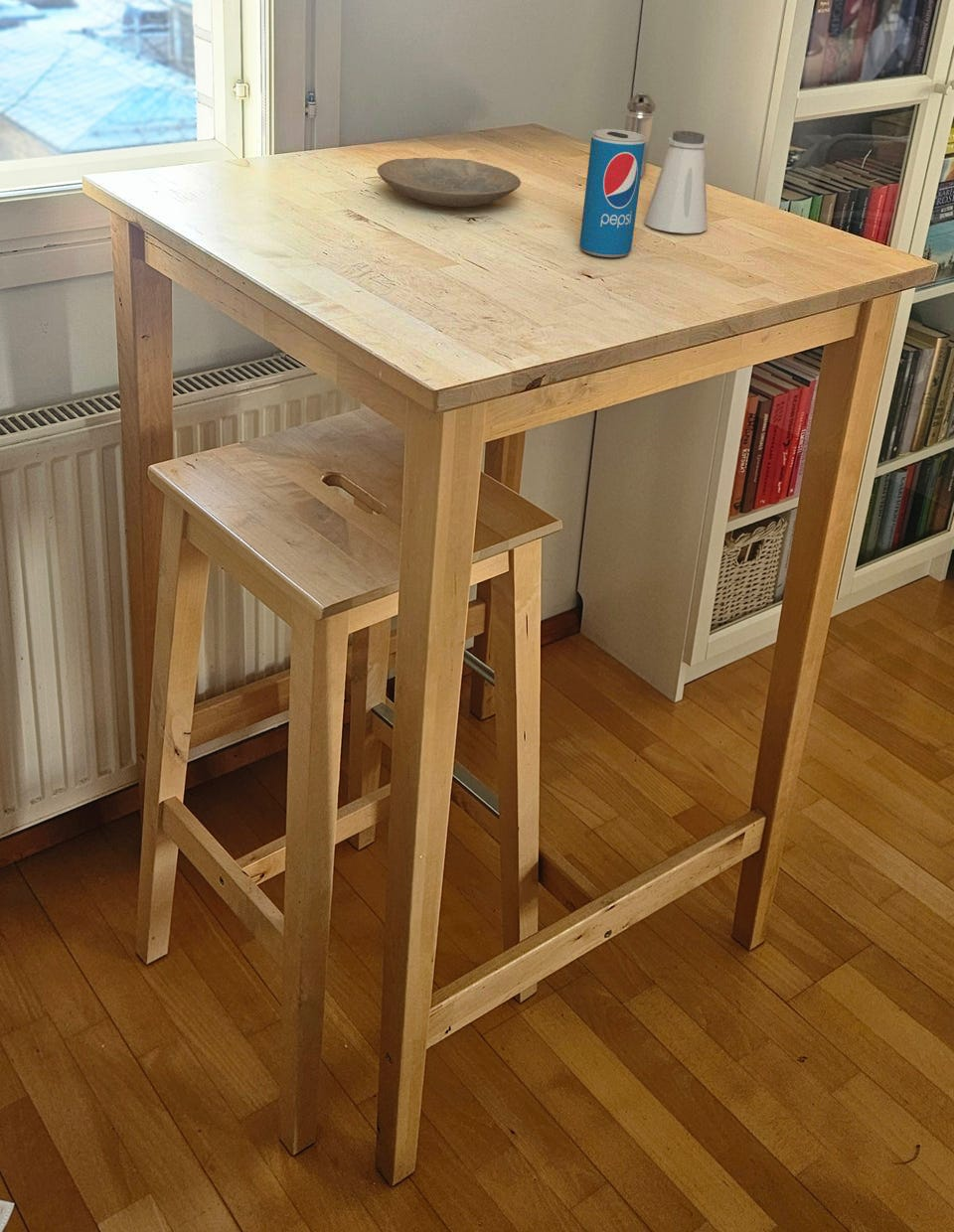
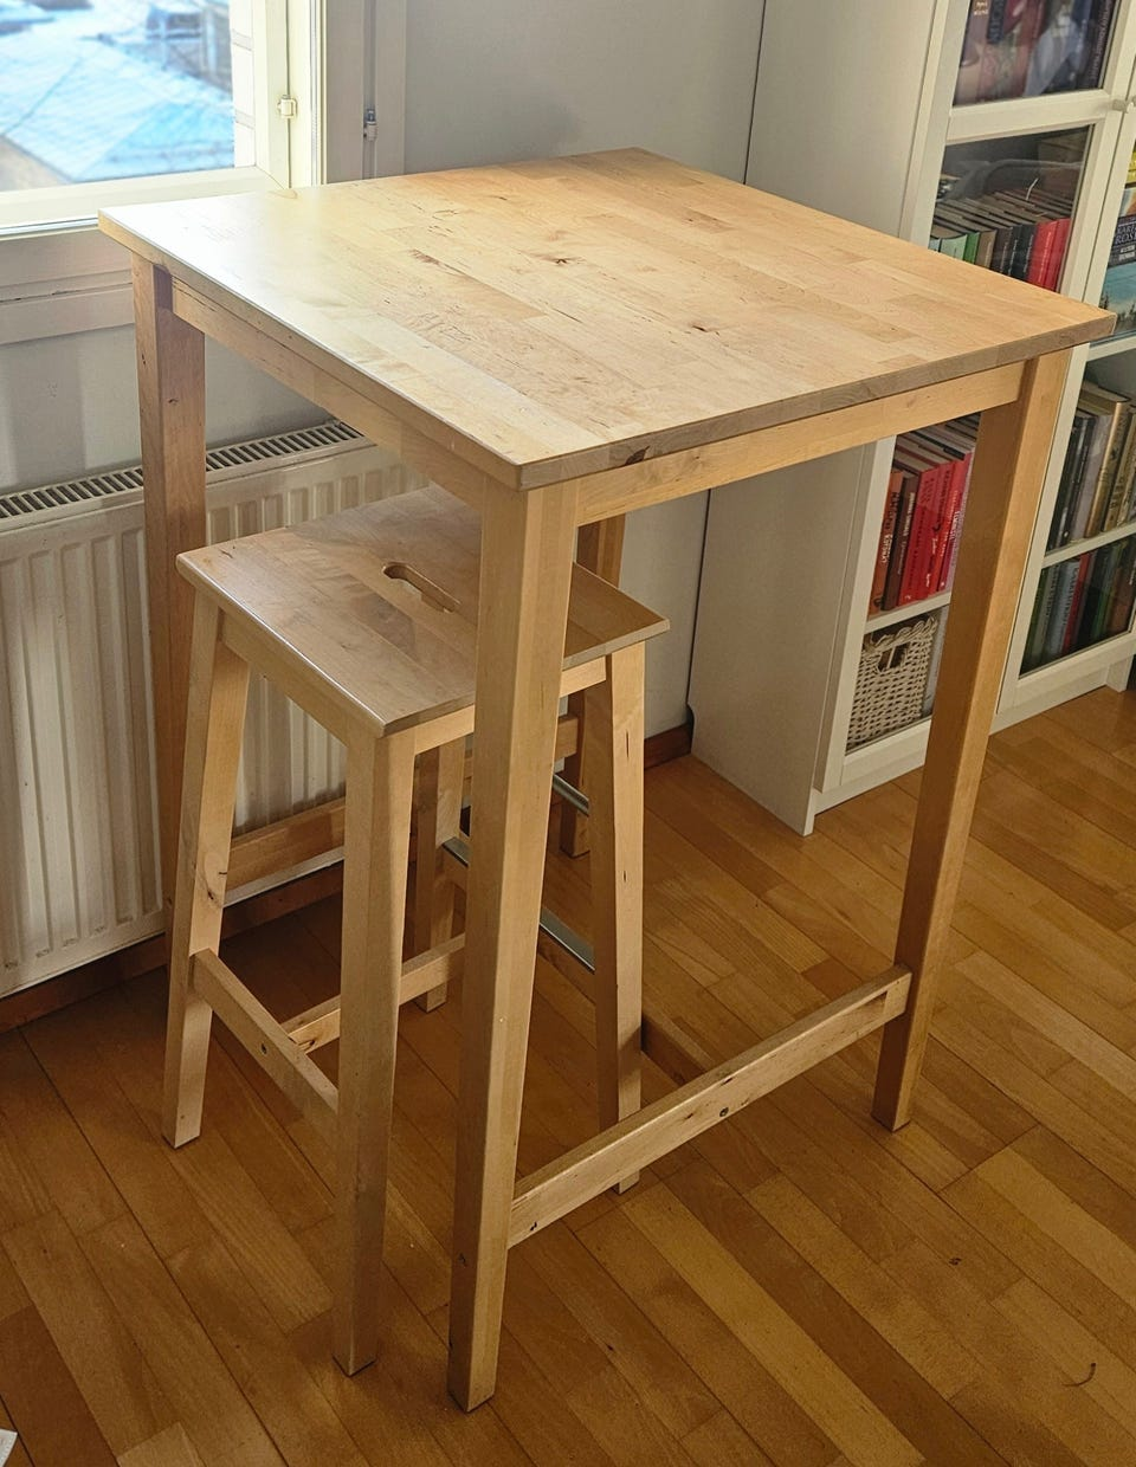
- plate (448, 186)
- shaker (637, 132)
- saltshaker (682, 180)
- beverage can (611, 194)
